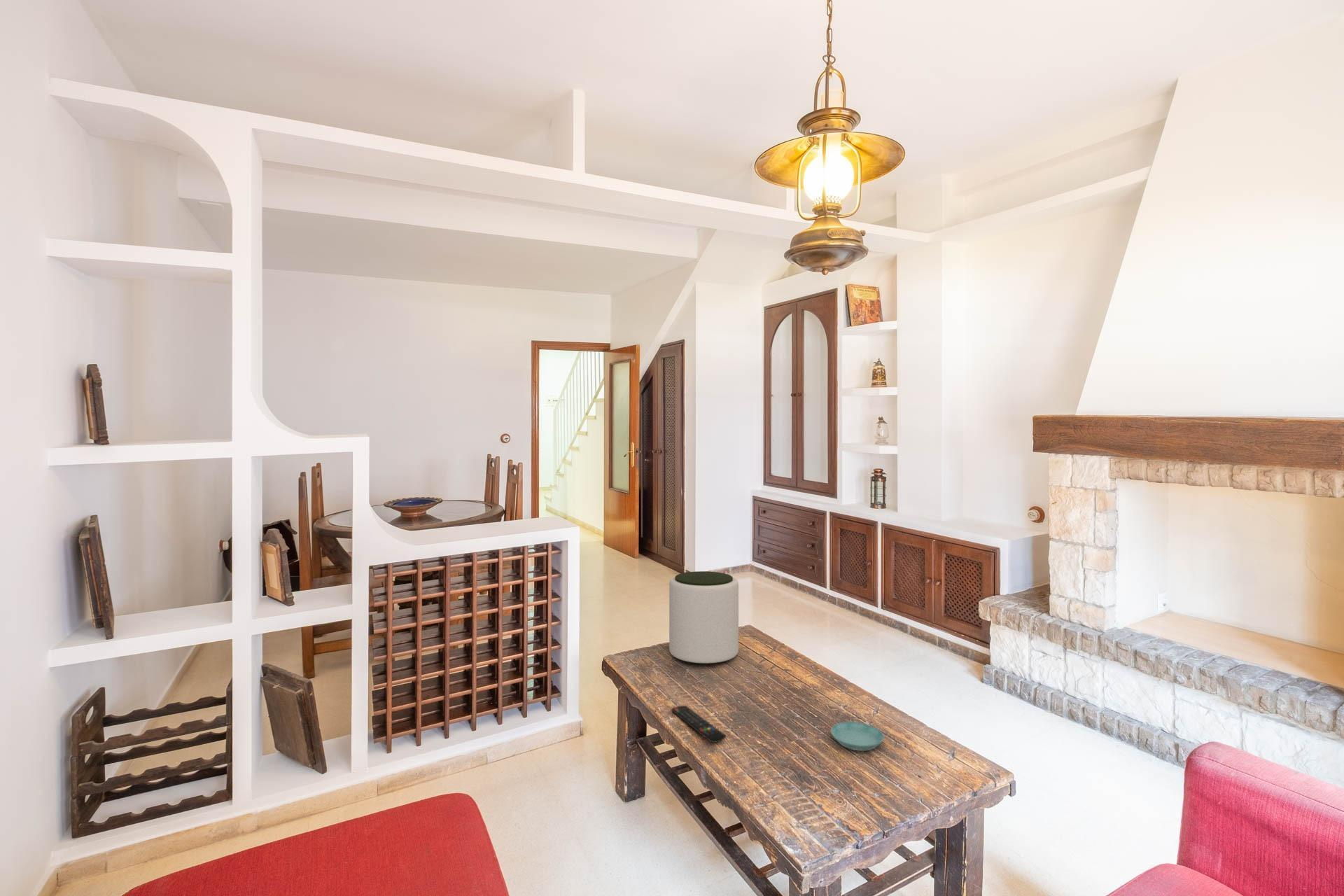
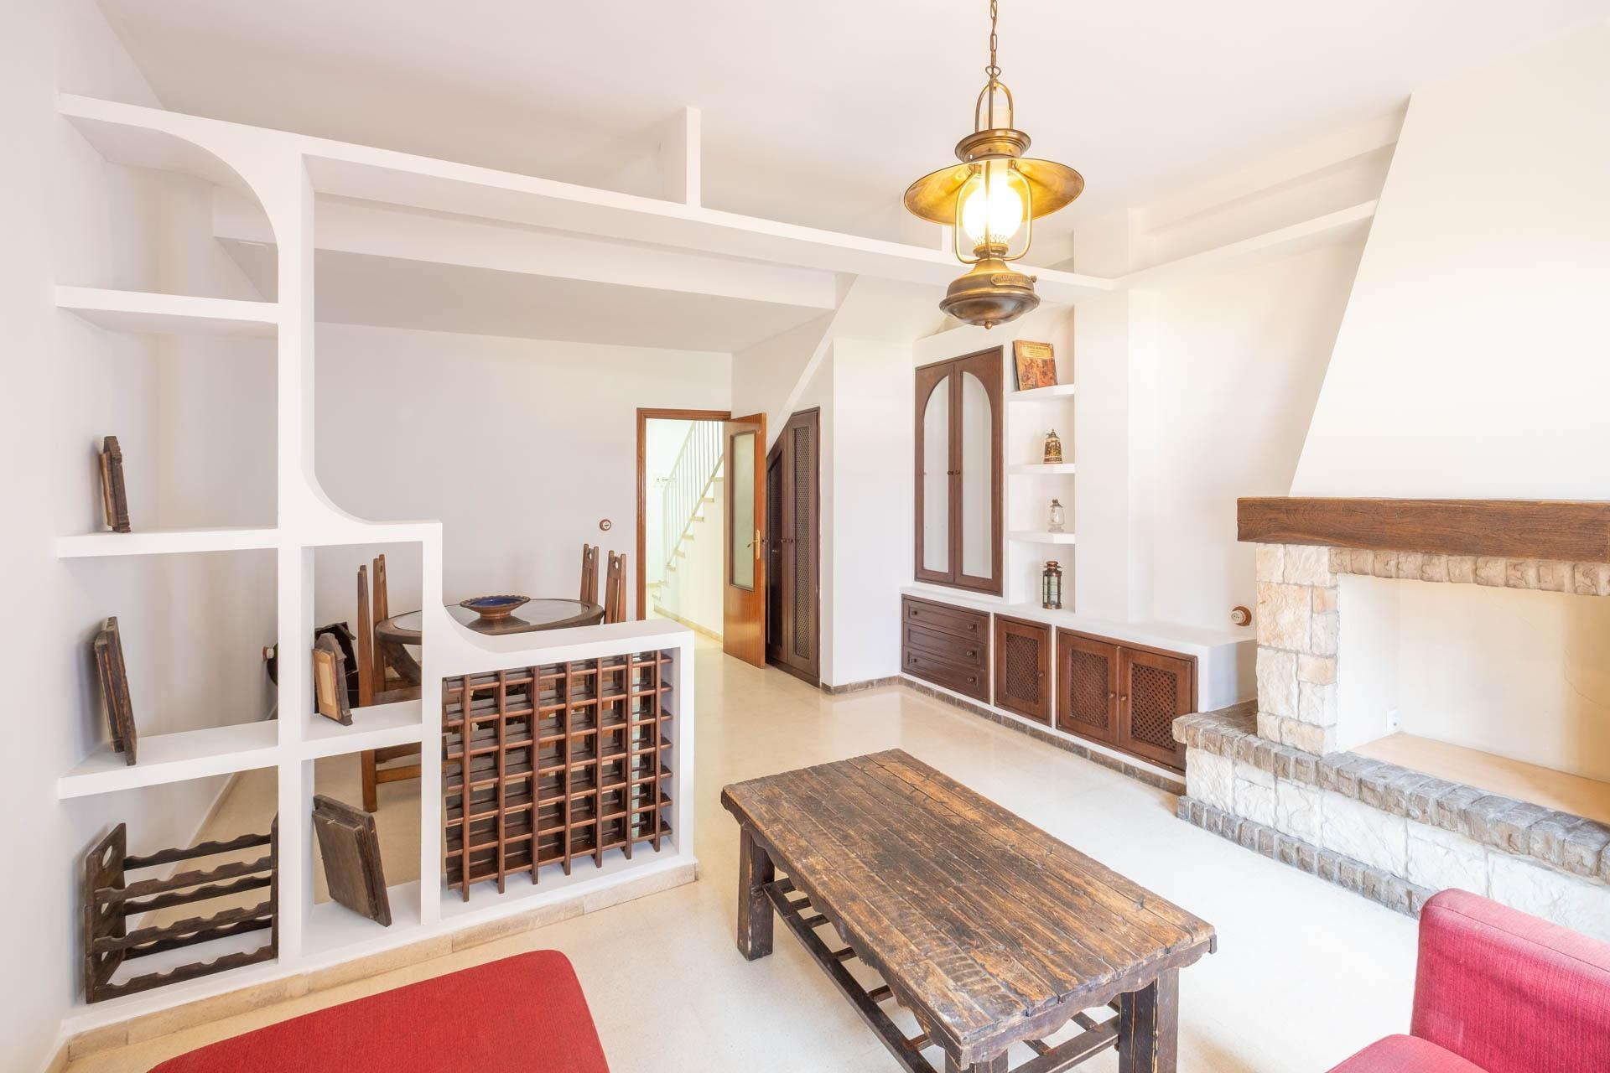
- saucer (857, 737)
- remote control (696, 723)
- plant pot (704, 615)
